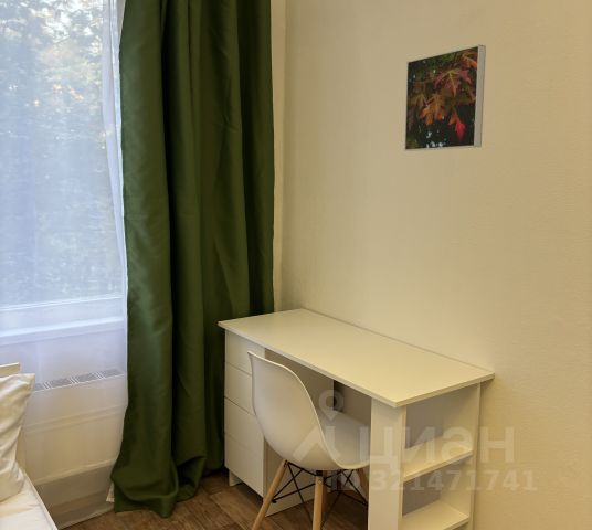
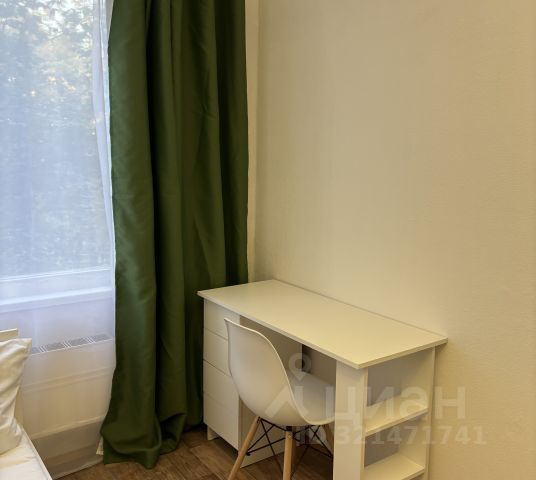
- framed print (442, 102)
